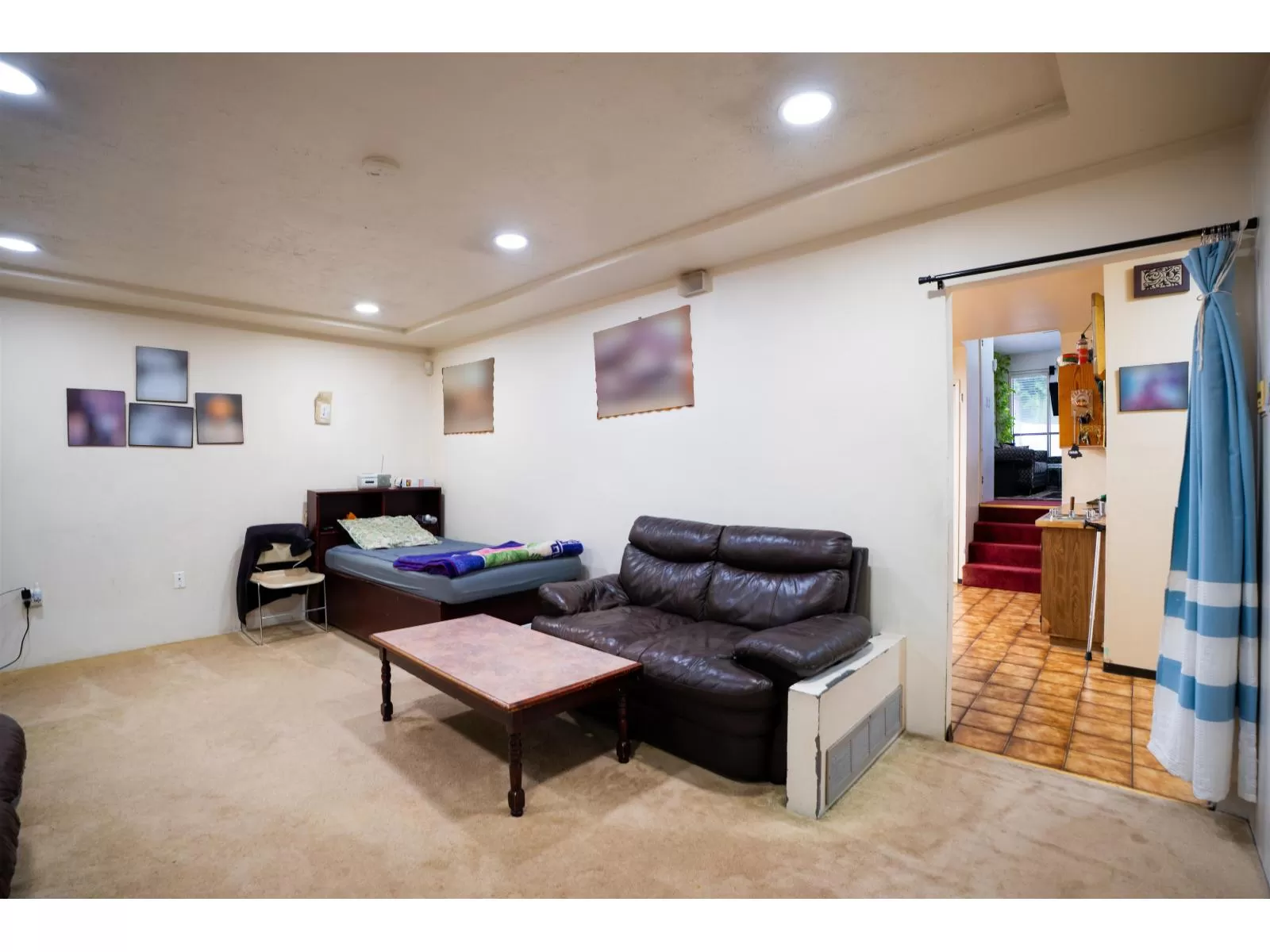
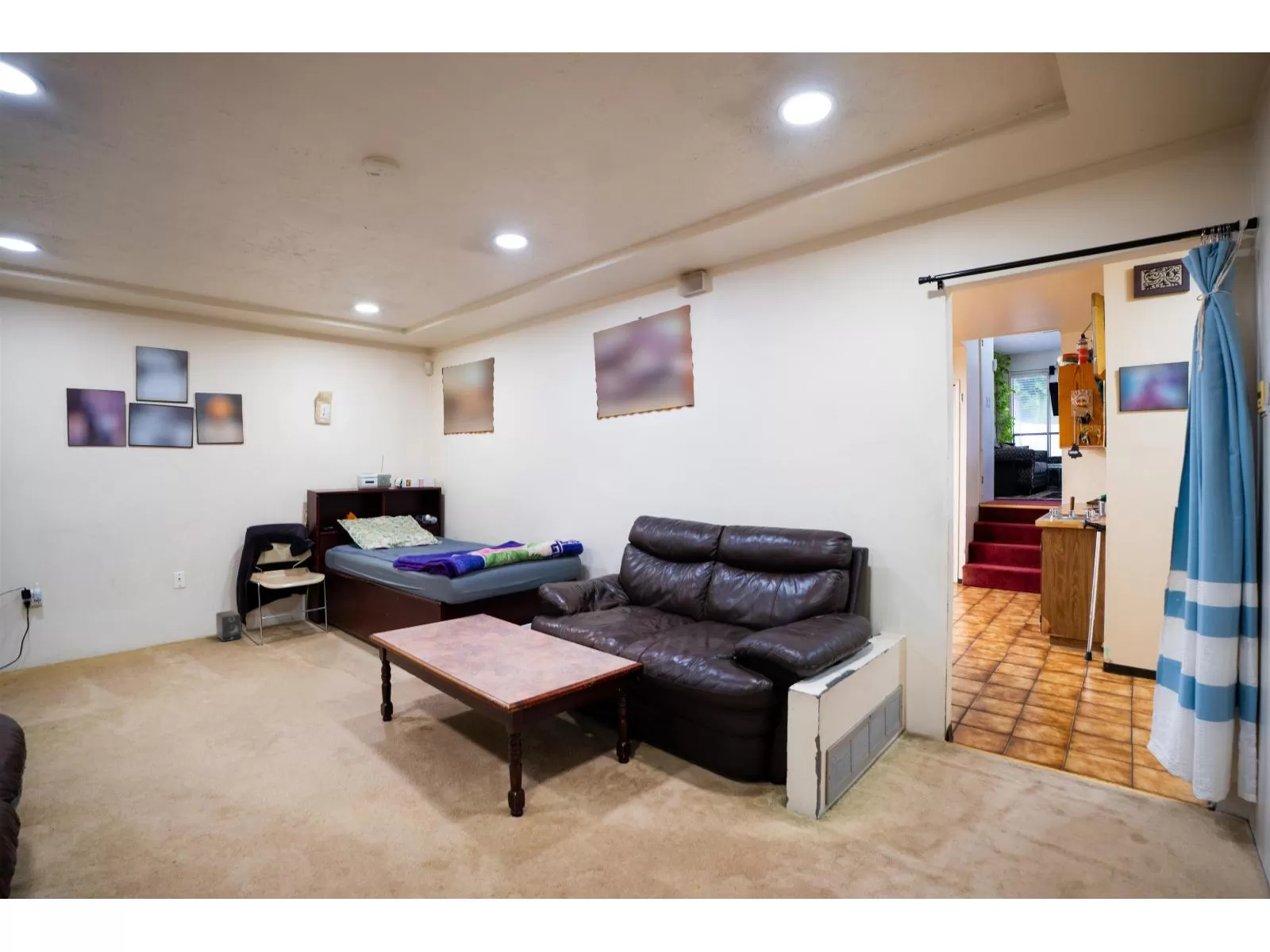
+ speaker (229, 625)
